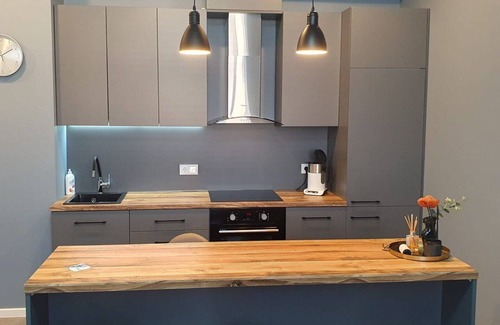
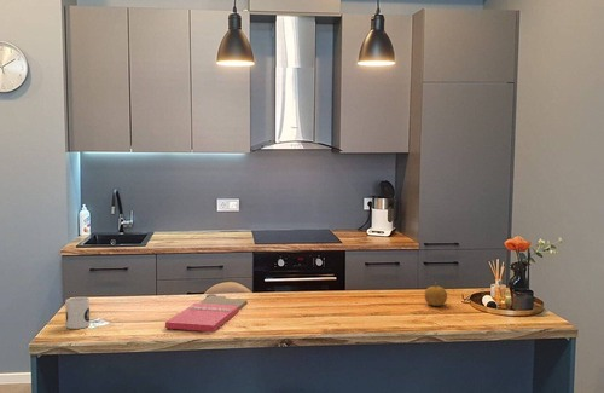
+ fruit (435, 293)
+ mug (79, 311)
+ cutting board (210, 308)
